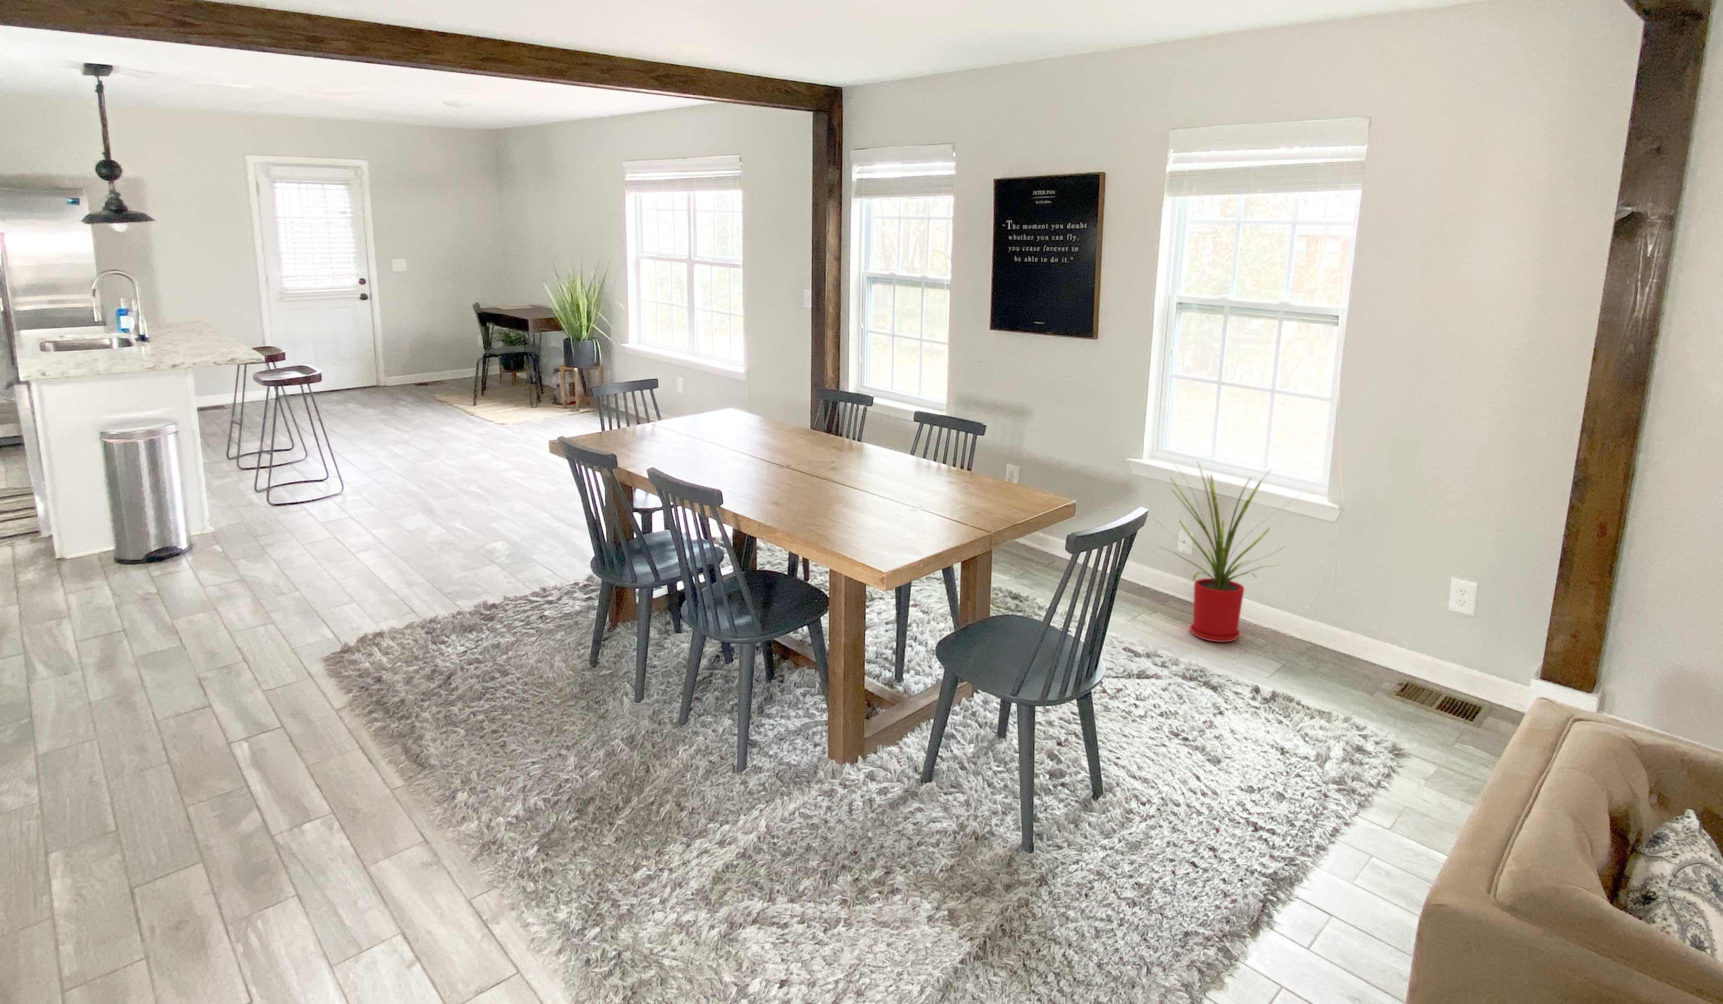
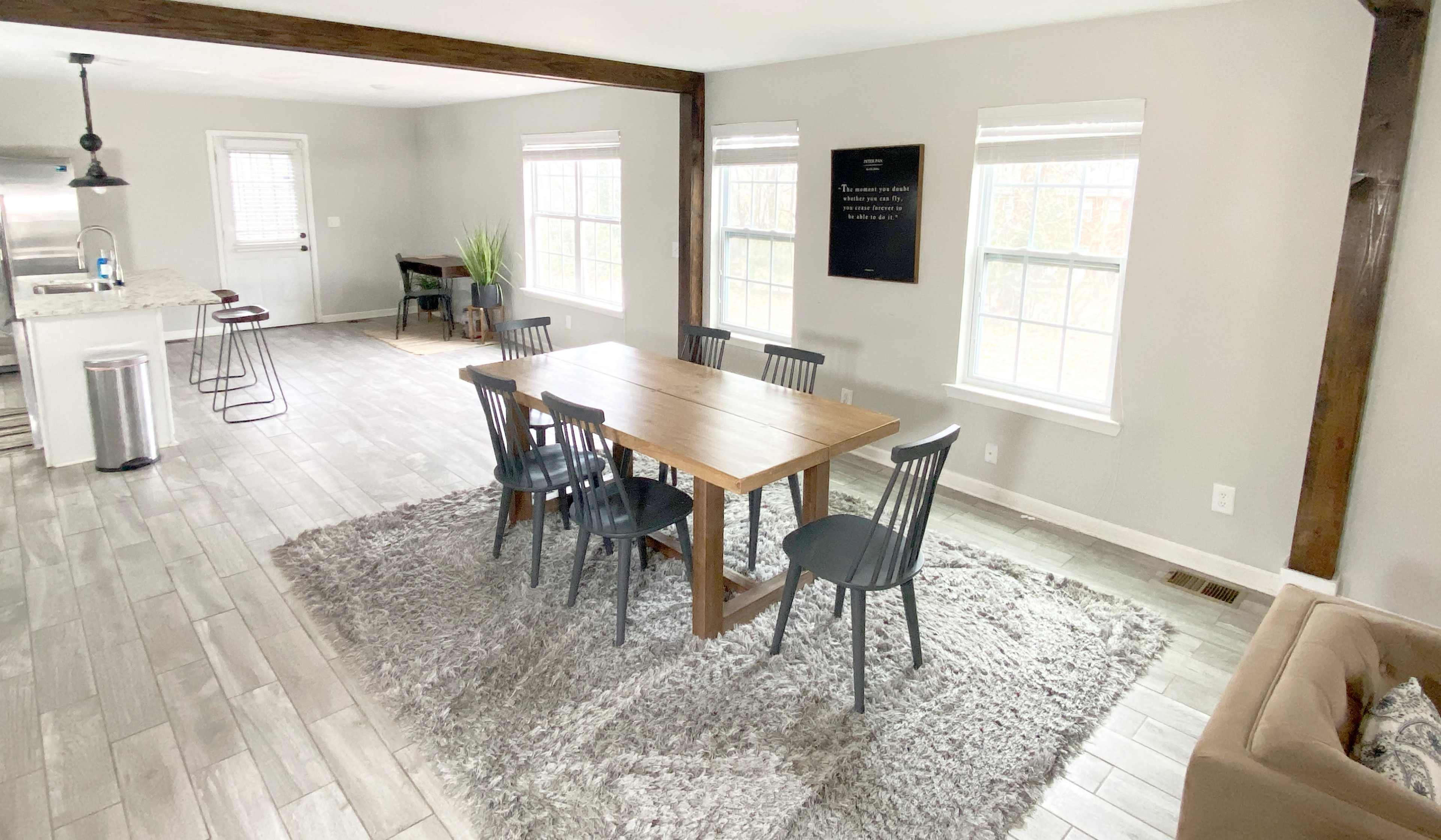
- house plant (1223, 552)
